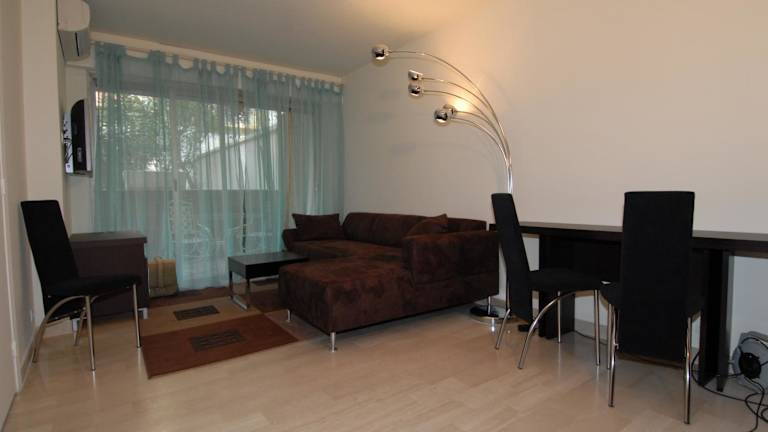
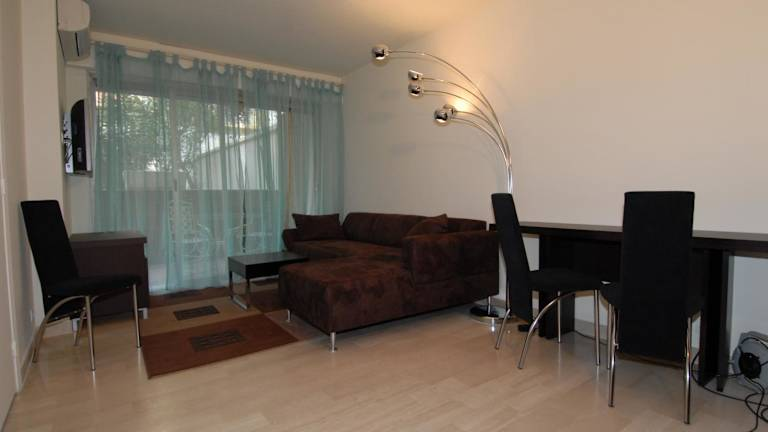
- backpack (159, 276)
